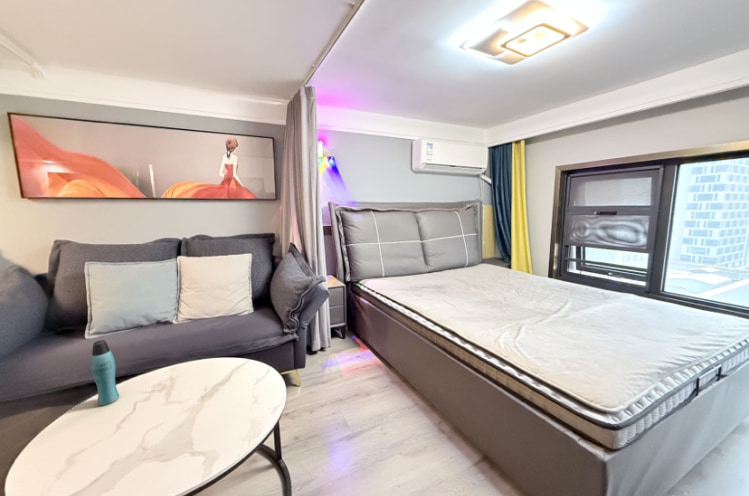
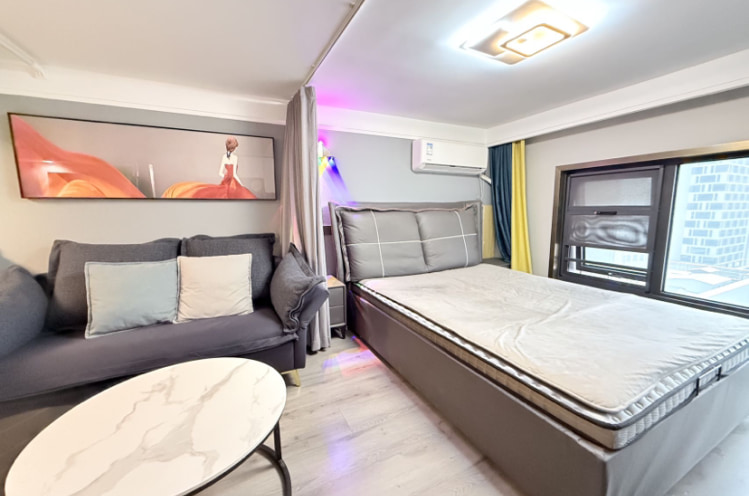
- bottle (104, 371)
